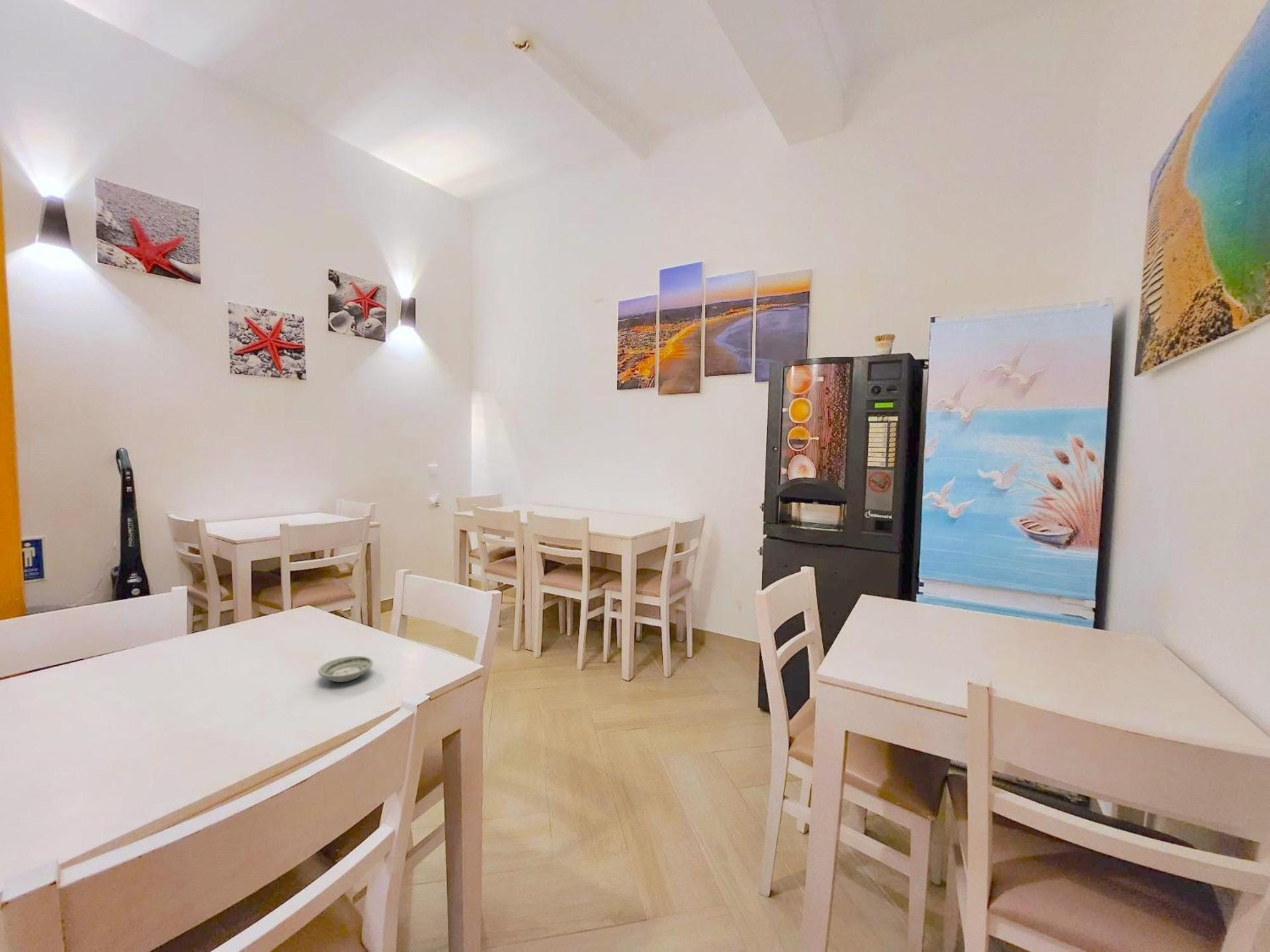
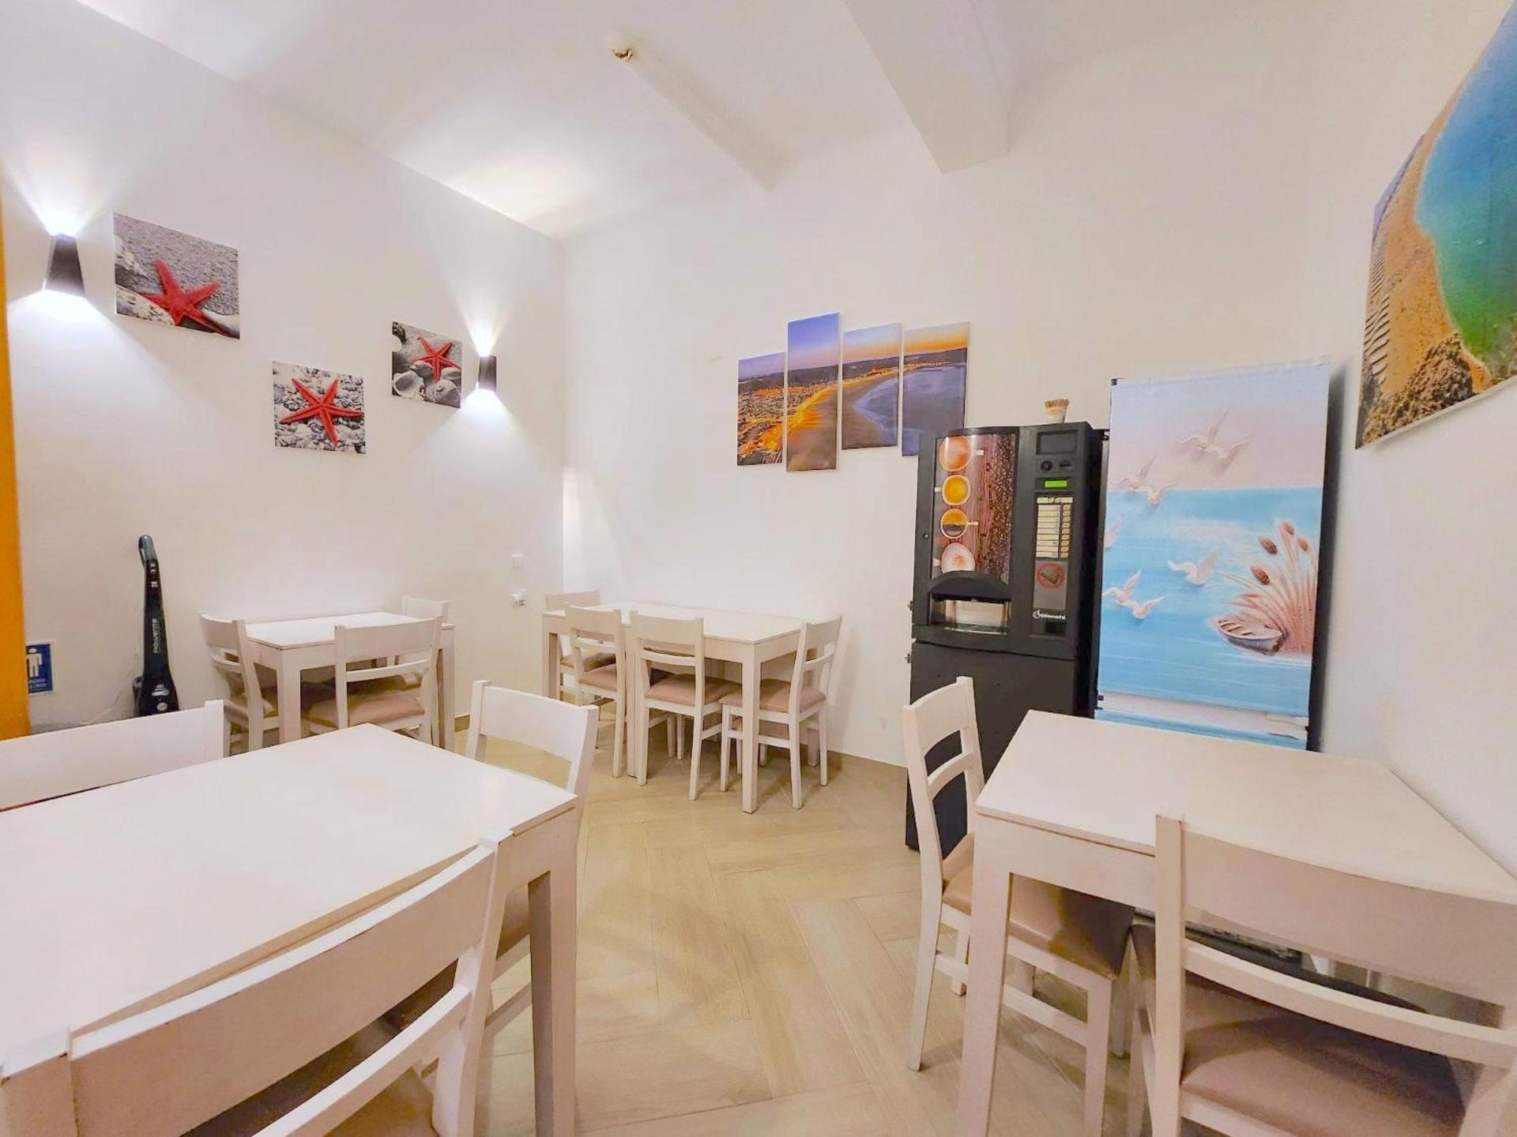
- saucer (346, 670)
